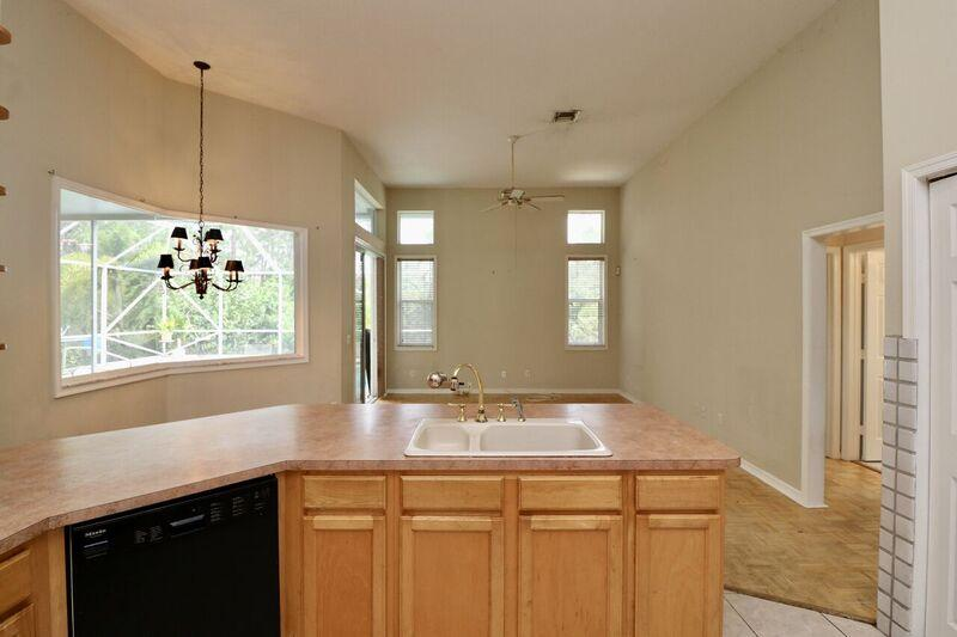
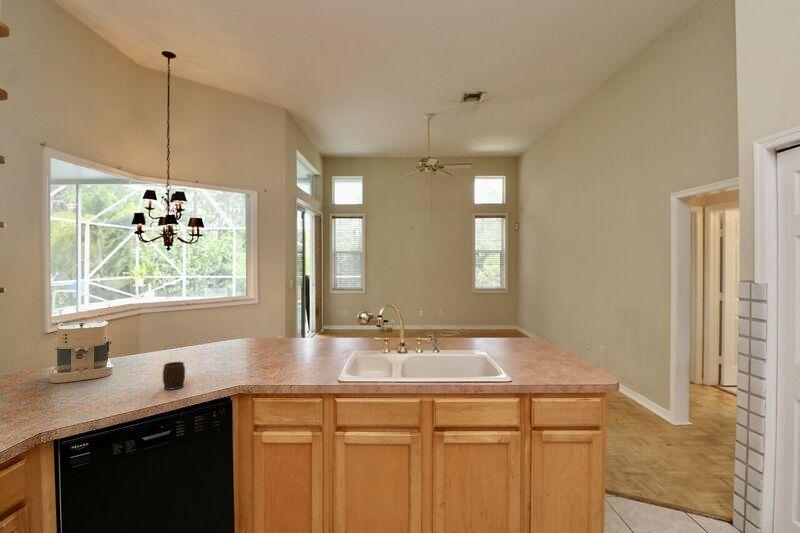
+ mug (176, 373)
+ coffee maker (82, 348)
